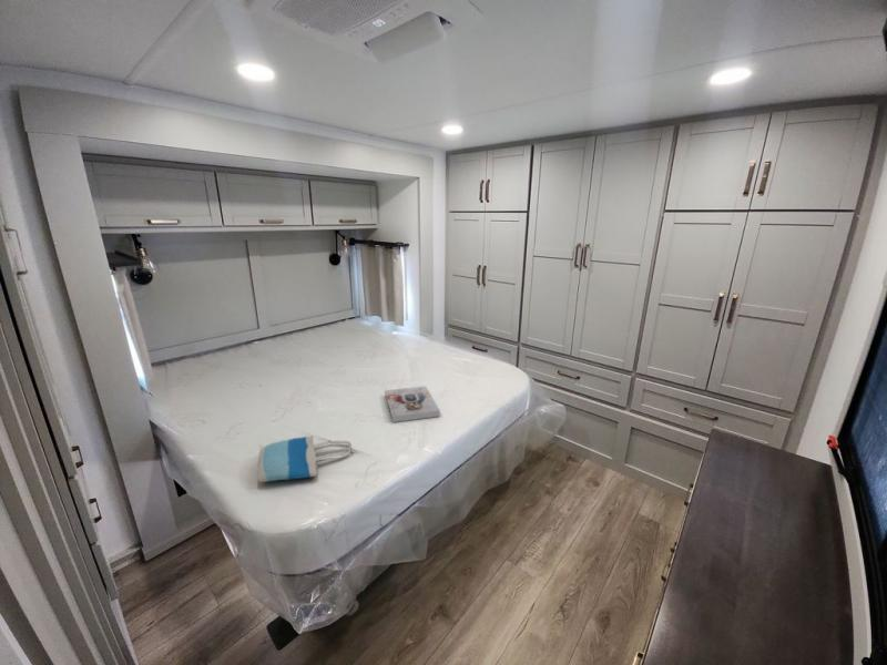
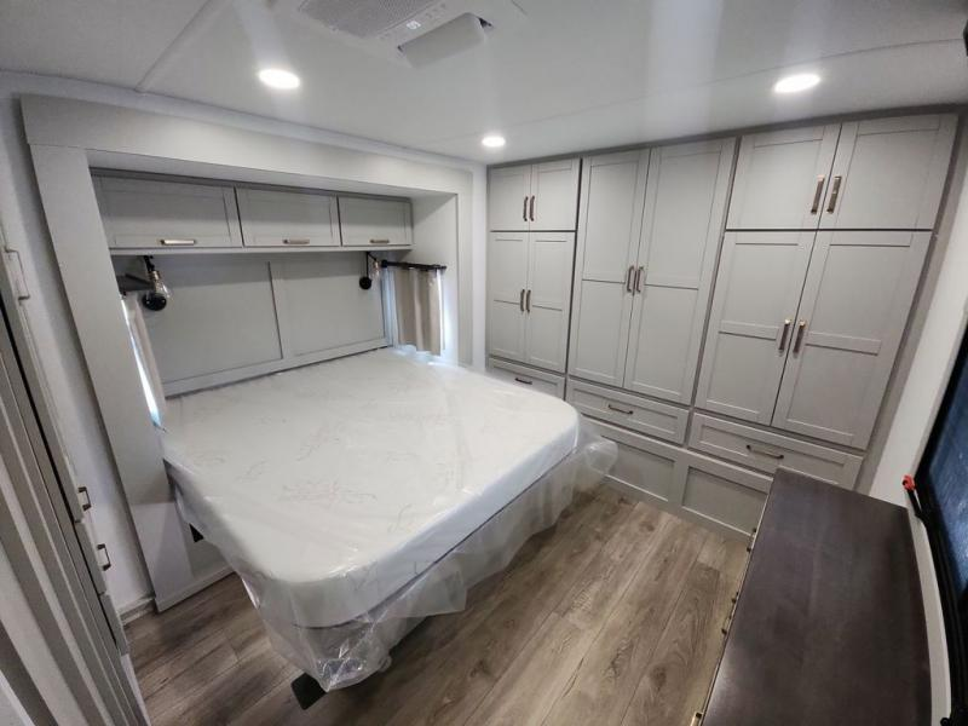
- book (410, 402)
- tote bag (306, 454)
